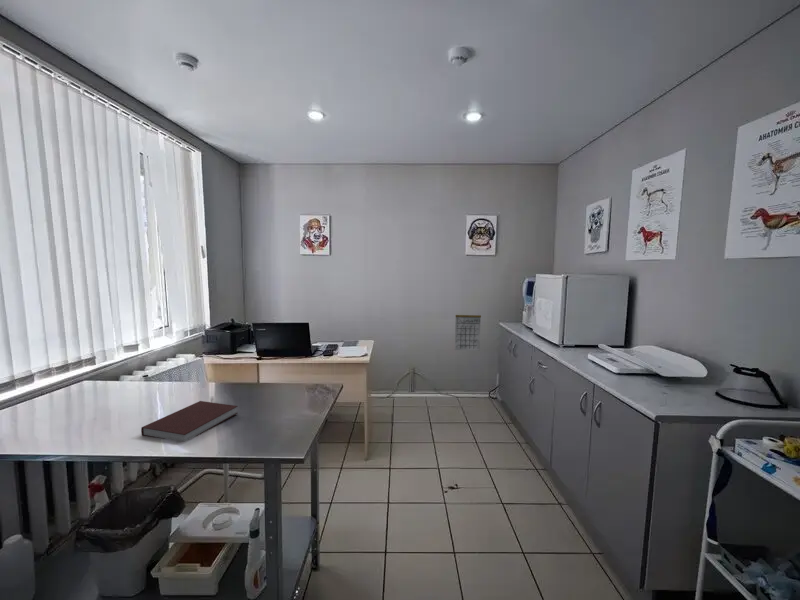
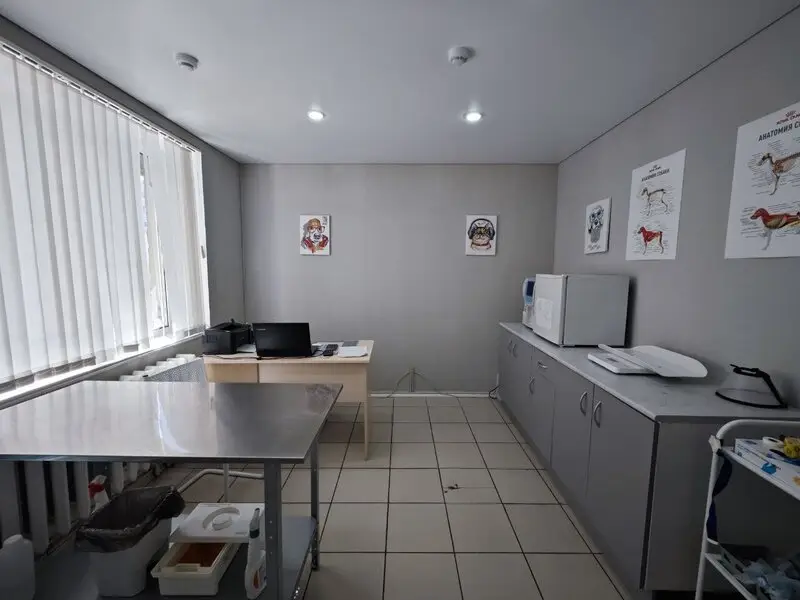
- calendar (467, 328)
- notebook (193, 419)
